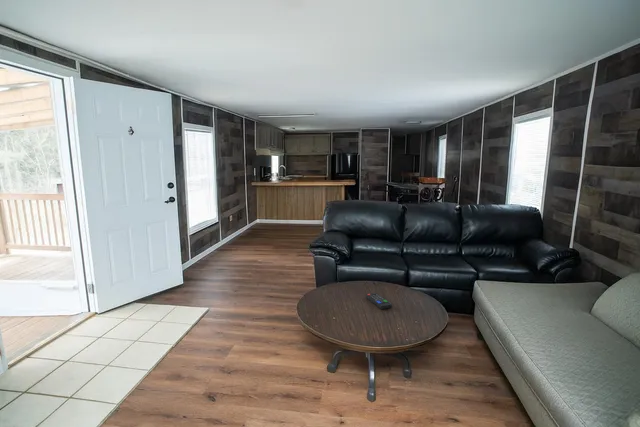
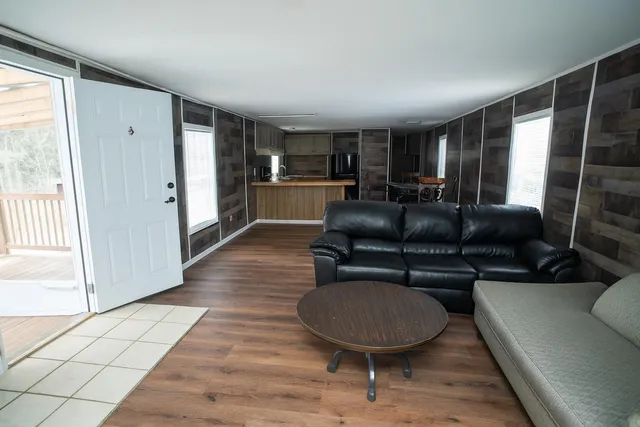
- remote control (378, 300)
